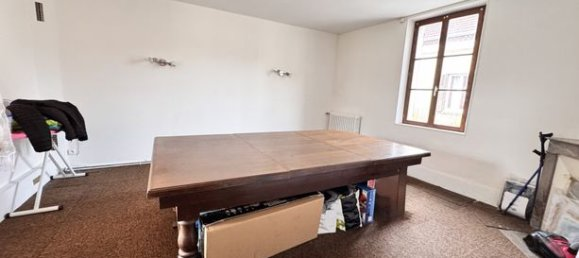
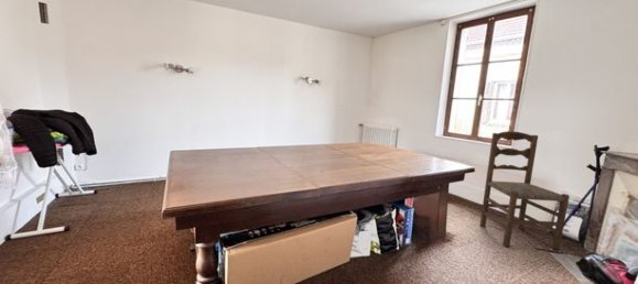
+ dining chair (521, 186)
